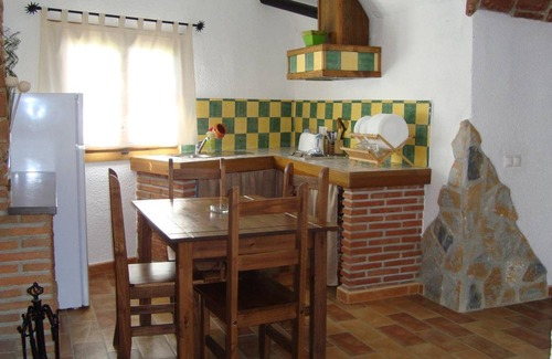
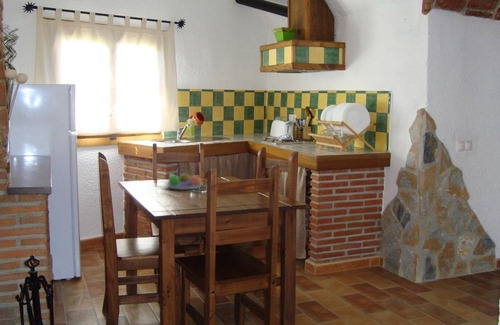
+ fruit bowl (183, 179)
